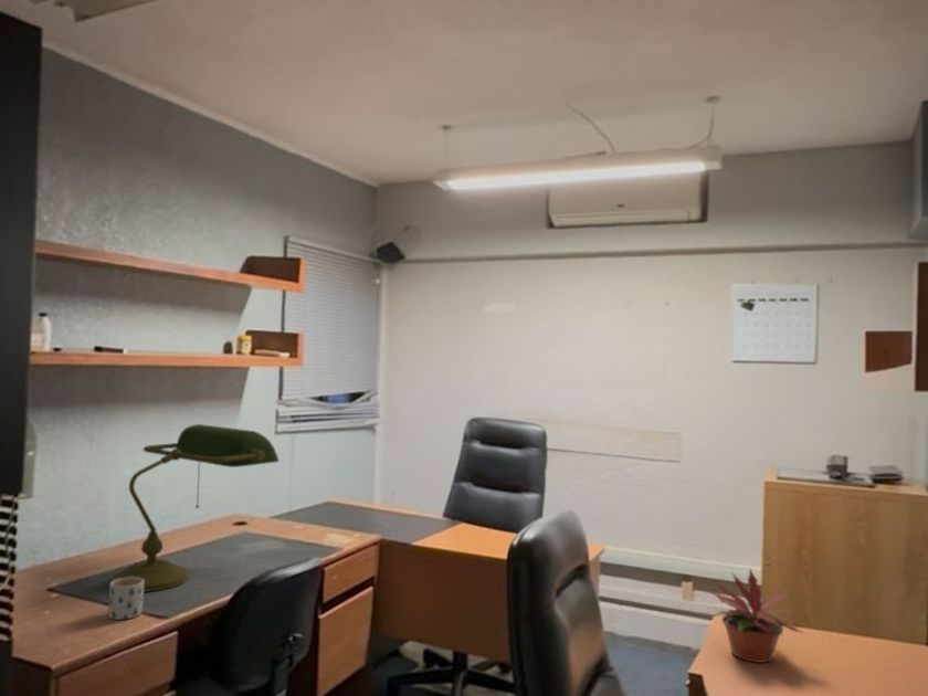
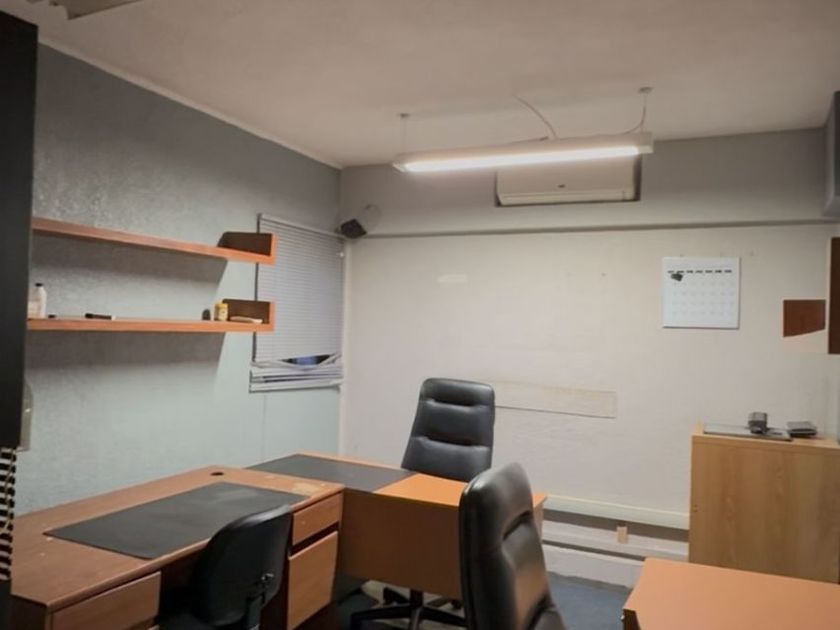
- potted plant (751, 612)
- mug (127, 595)
- desk lamp (197, 499)
